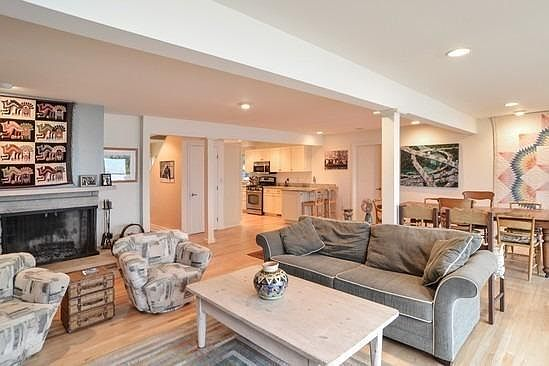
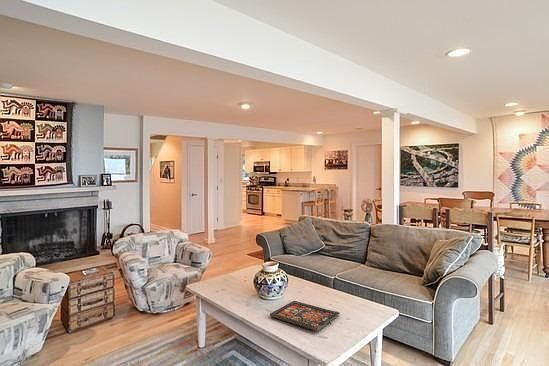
+ board game (305, 314)
